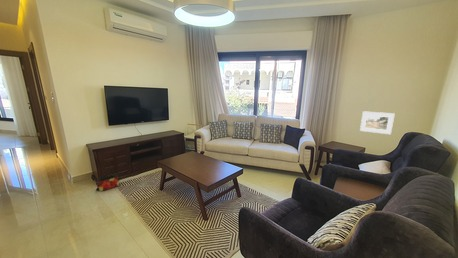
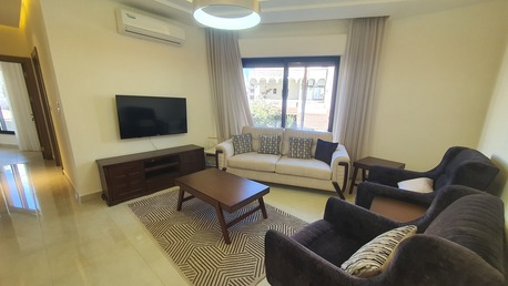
- bag (107, 182)
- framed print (376, 122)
